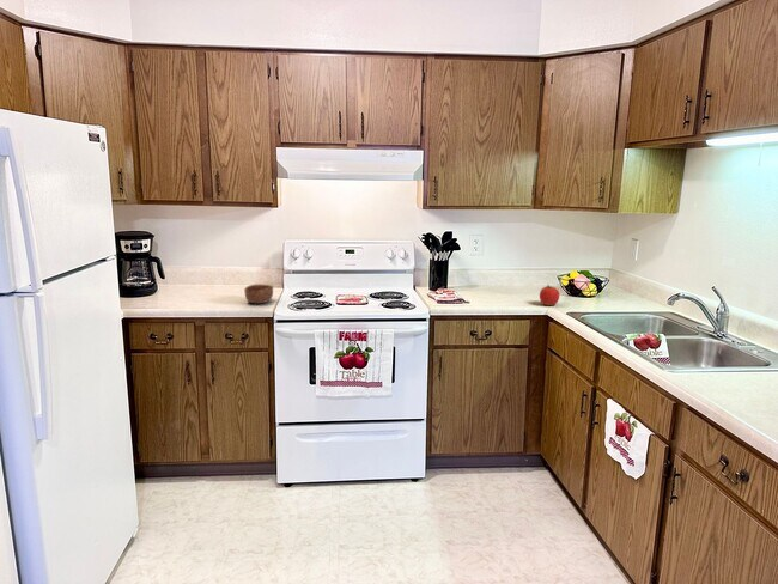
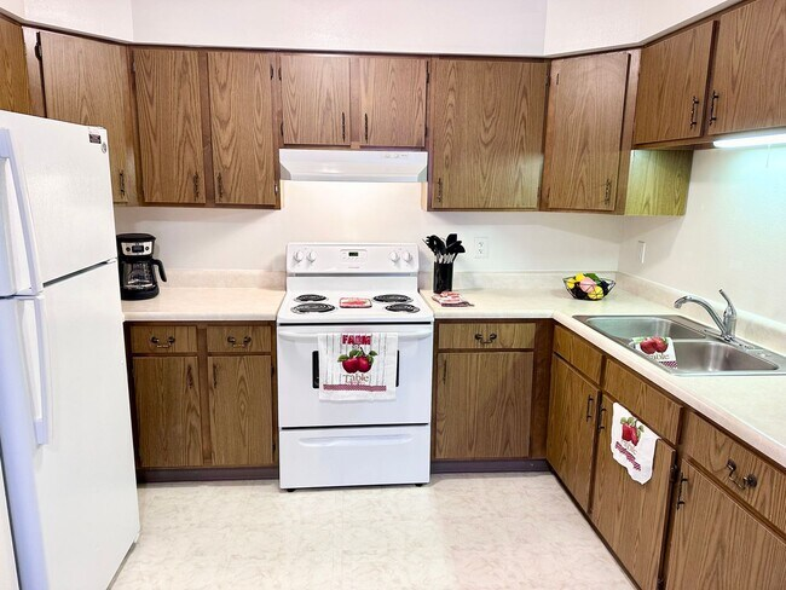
- bowl (259, 293)
- apple (549, 294)
